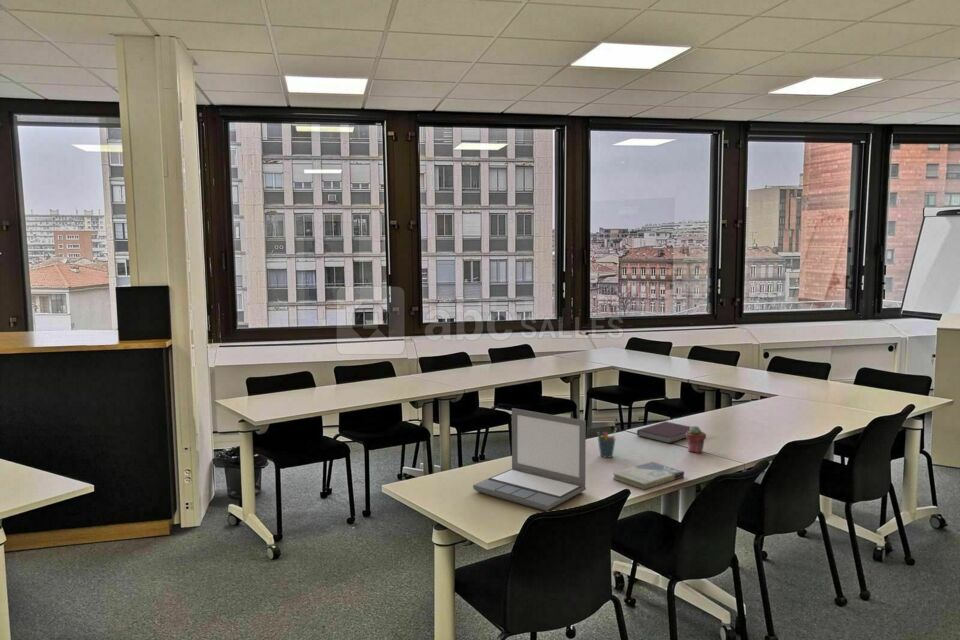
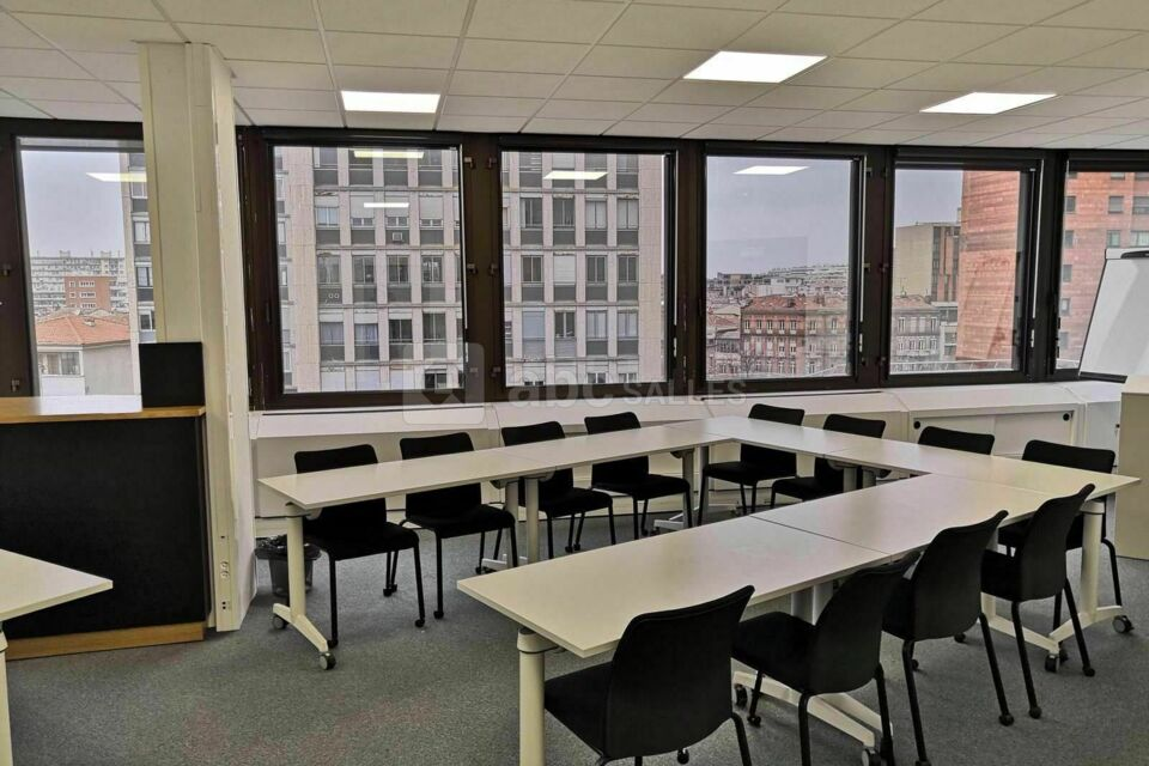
- notebook (667, 431)
- potted succulent (695, 438)
- pen holder (606, 442)
- laptop (529, 456)
- book (648, 474)
